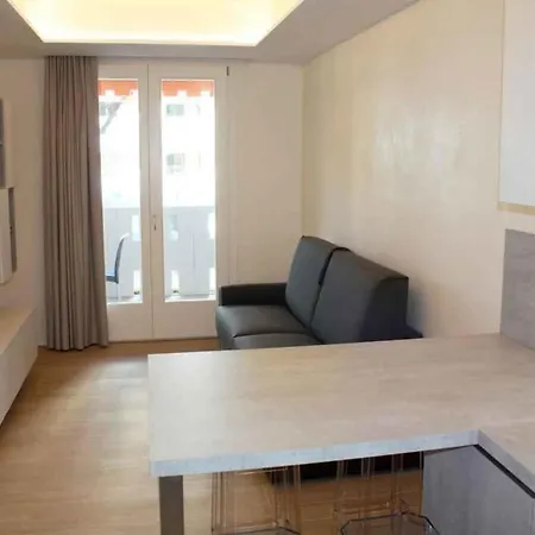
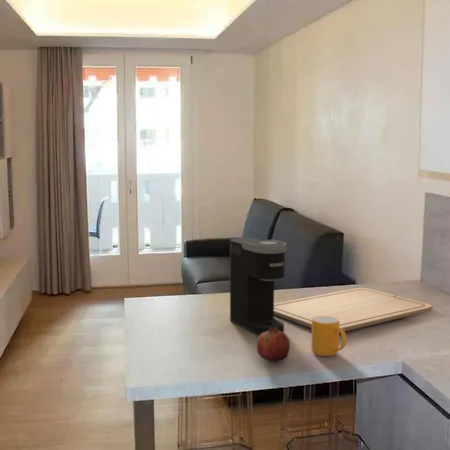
+ fruit (273, 344)
+ coffee maker (256, 283)
+ mug (329, 338)
+ chopping board (348, 307)
